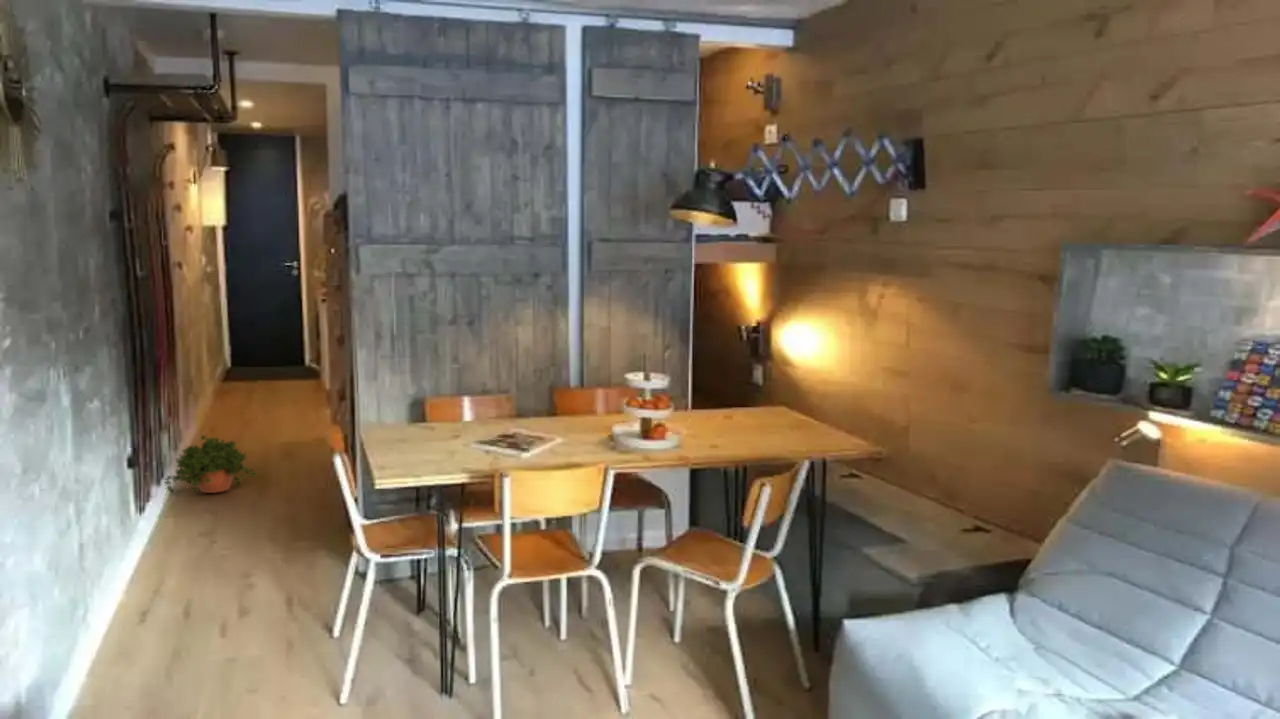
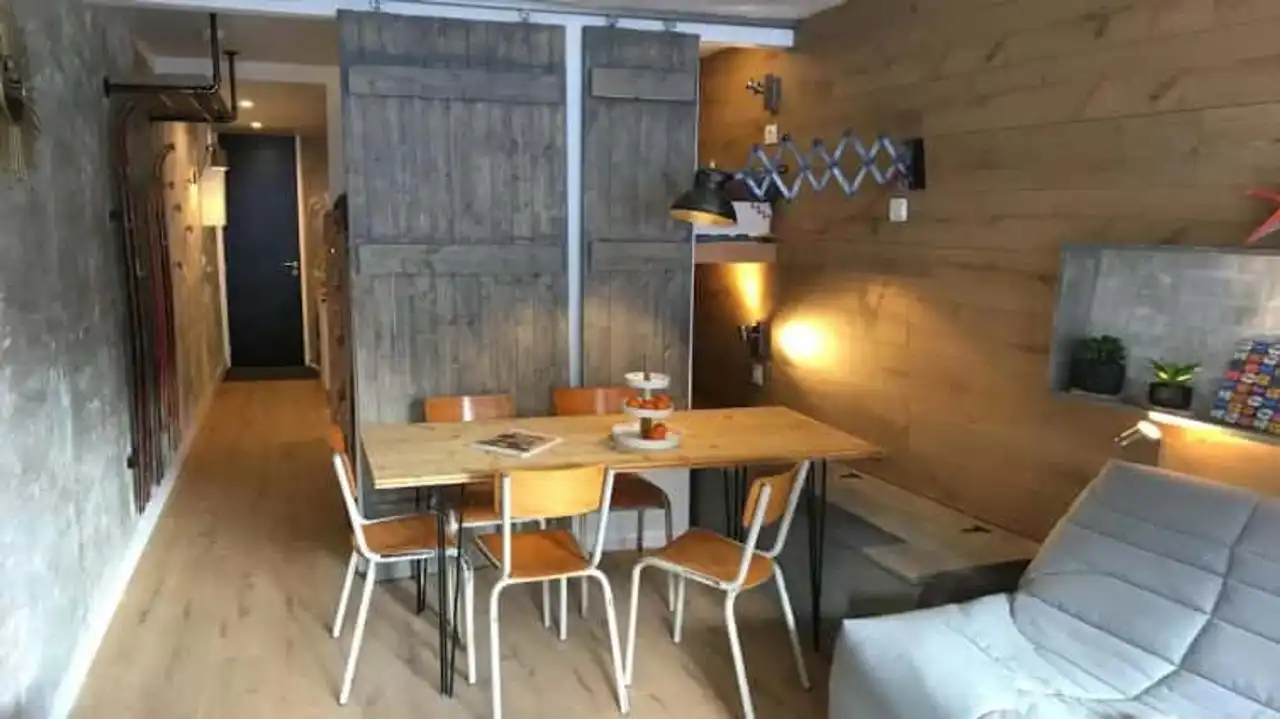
- potted plant (211, 465)
